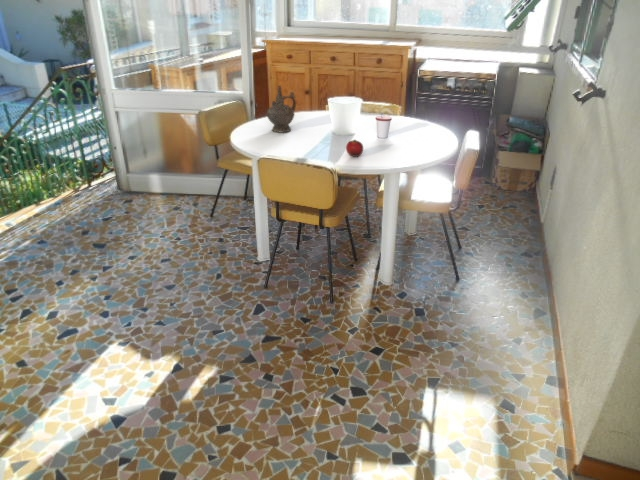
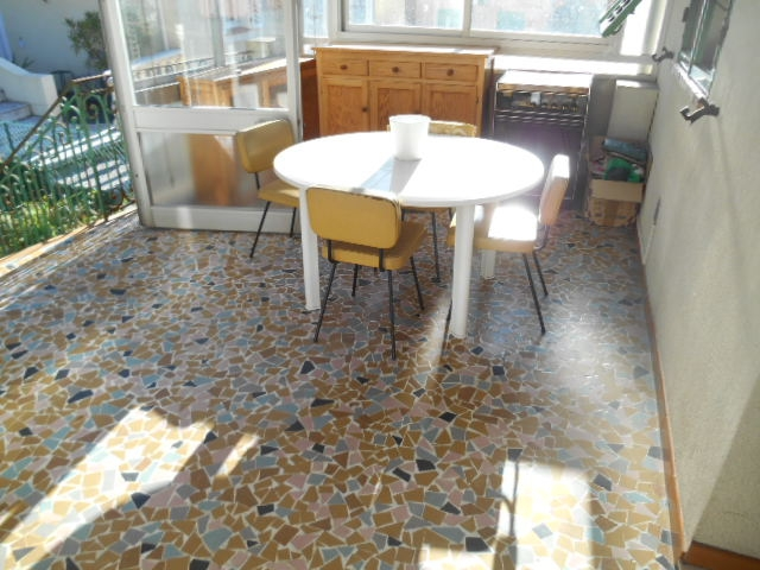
- cup (383, 124)
- fruit (354, 147)
- ceremonial vessel (281, 108)
